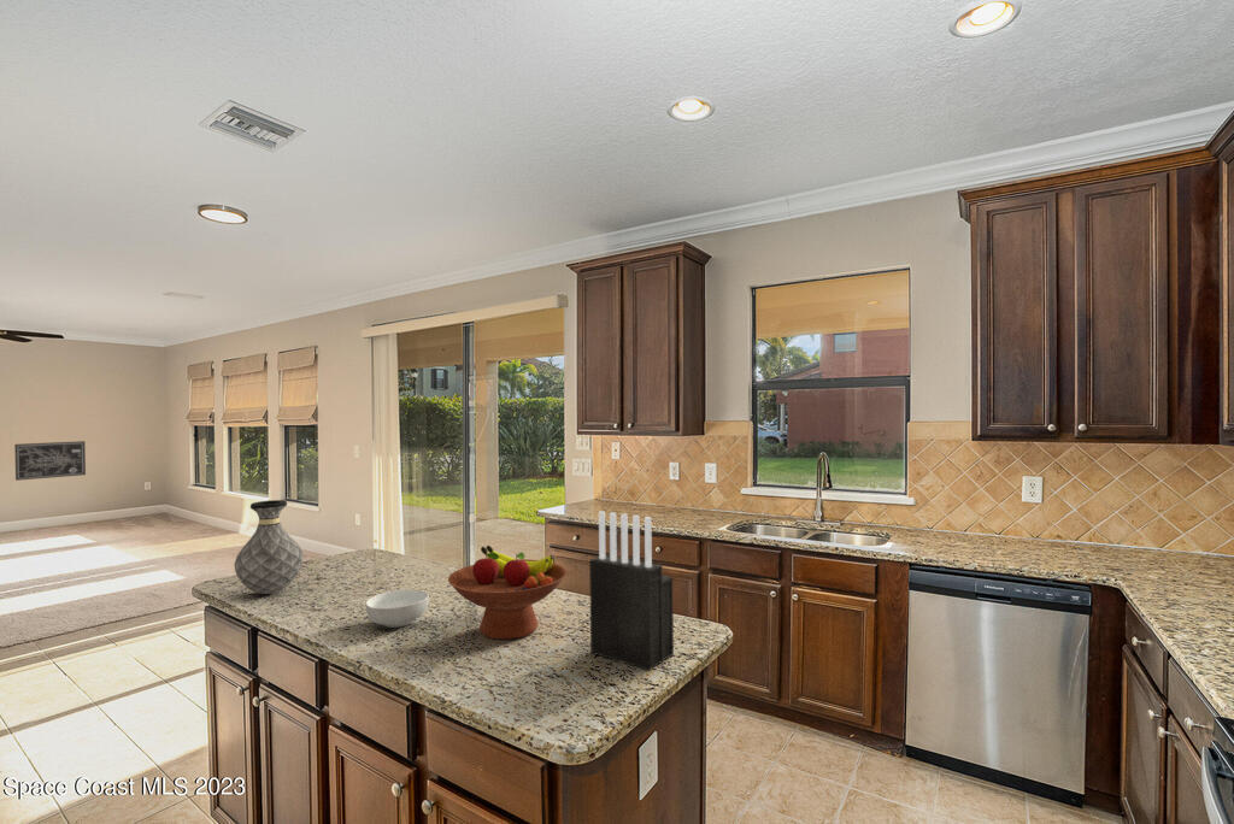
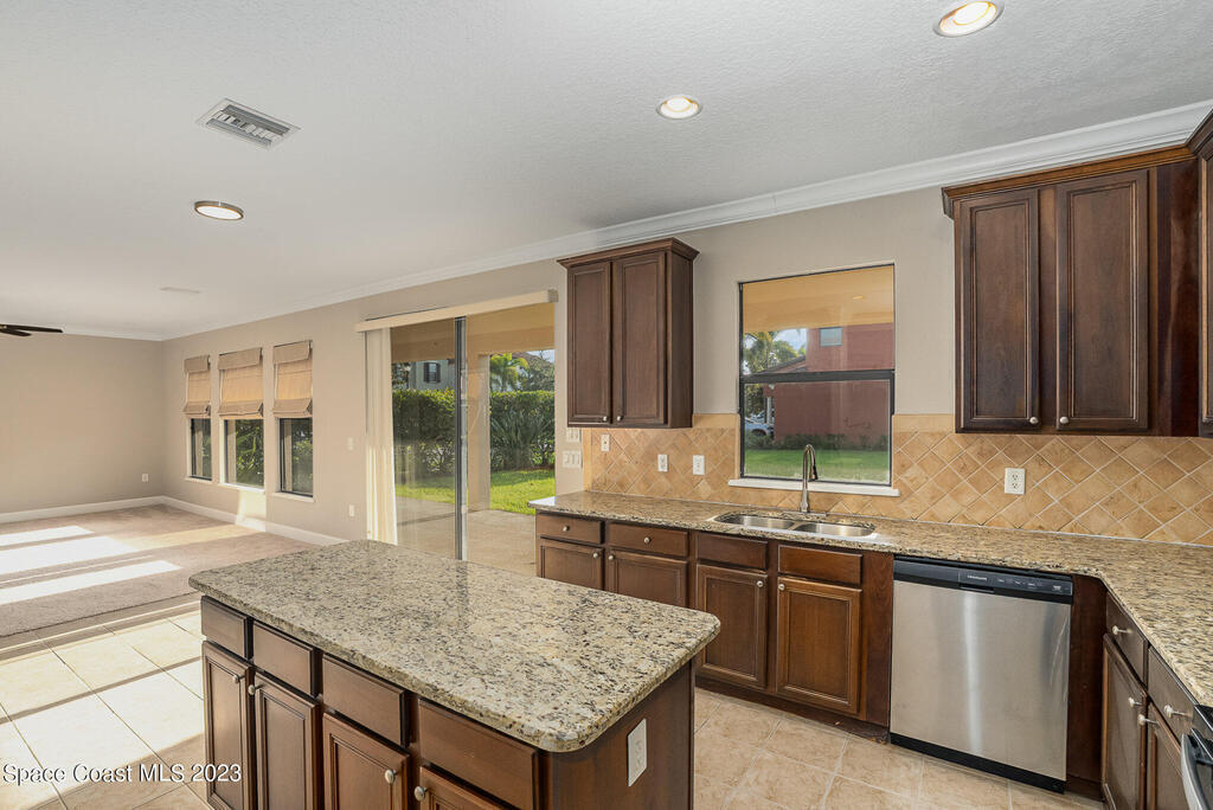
- knife block (633, 582)
- cereal bowl (398, 610)
- wall art (51, 459)
- fruit bowl (509, 590)
- vase (269, 547)
